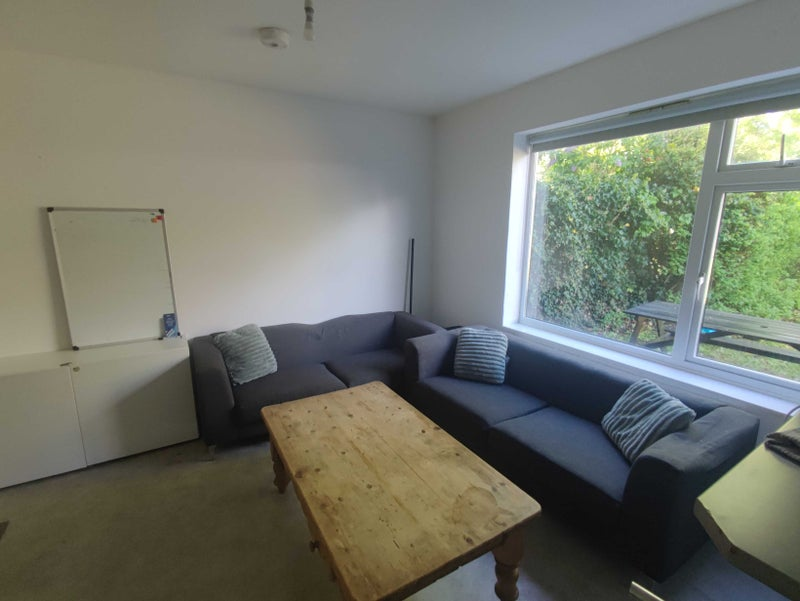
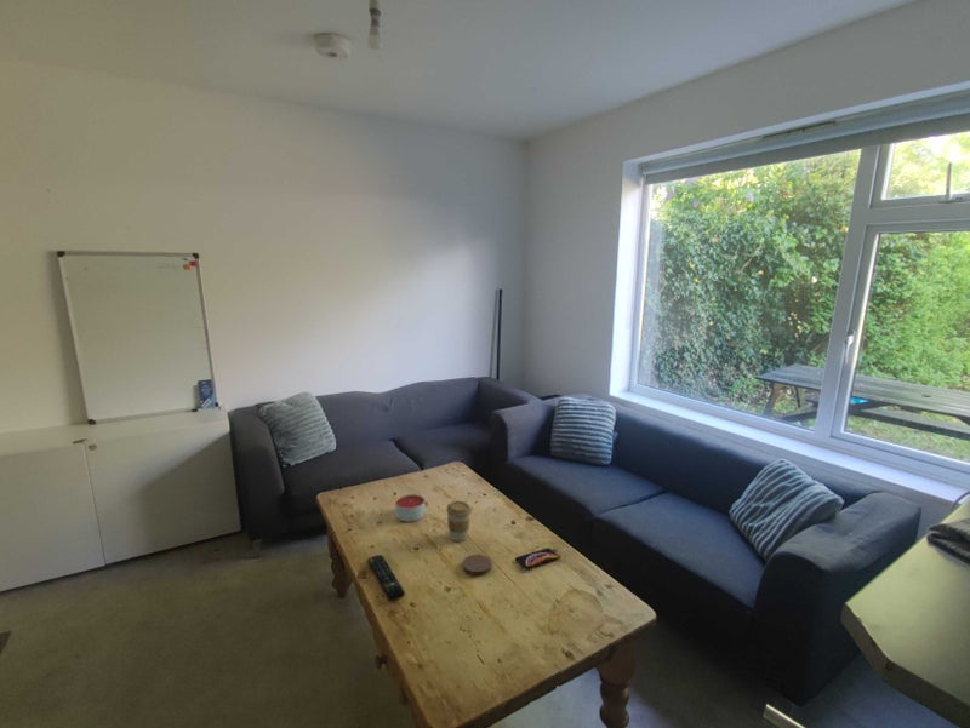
+ coffee cup (458, 520)
+ smartphone (537, 557)
+ coaster (477, 564)
+ remote control (384, 575)
+ candle (410, 506)
